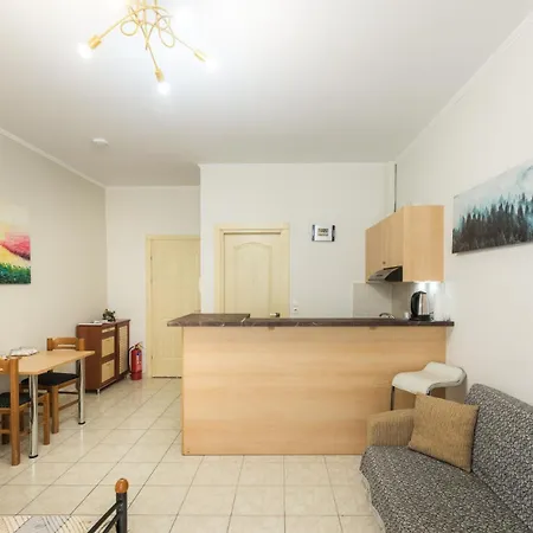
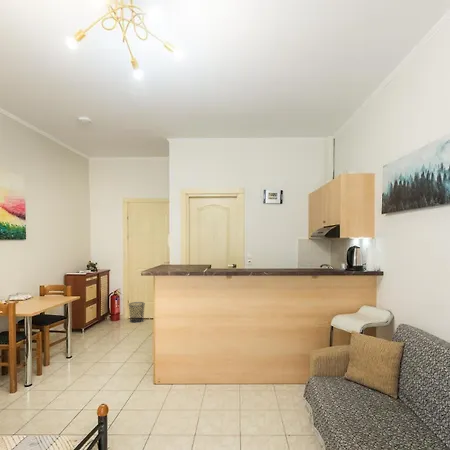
+ waste bin (136, 312)
